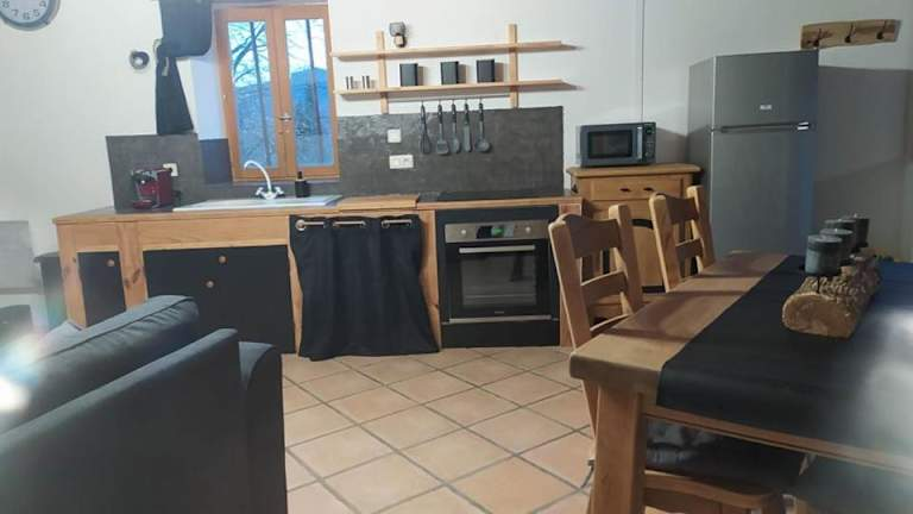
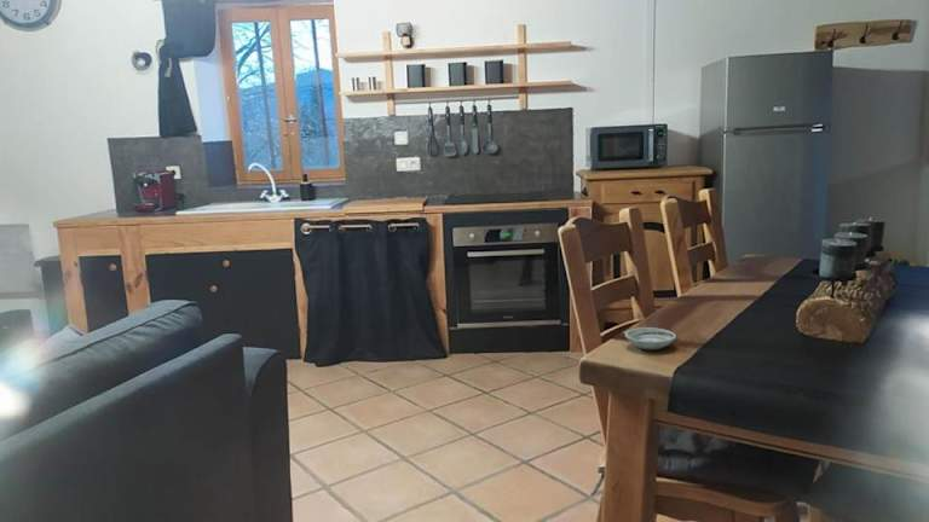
+ saucer (650, 340)
